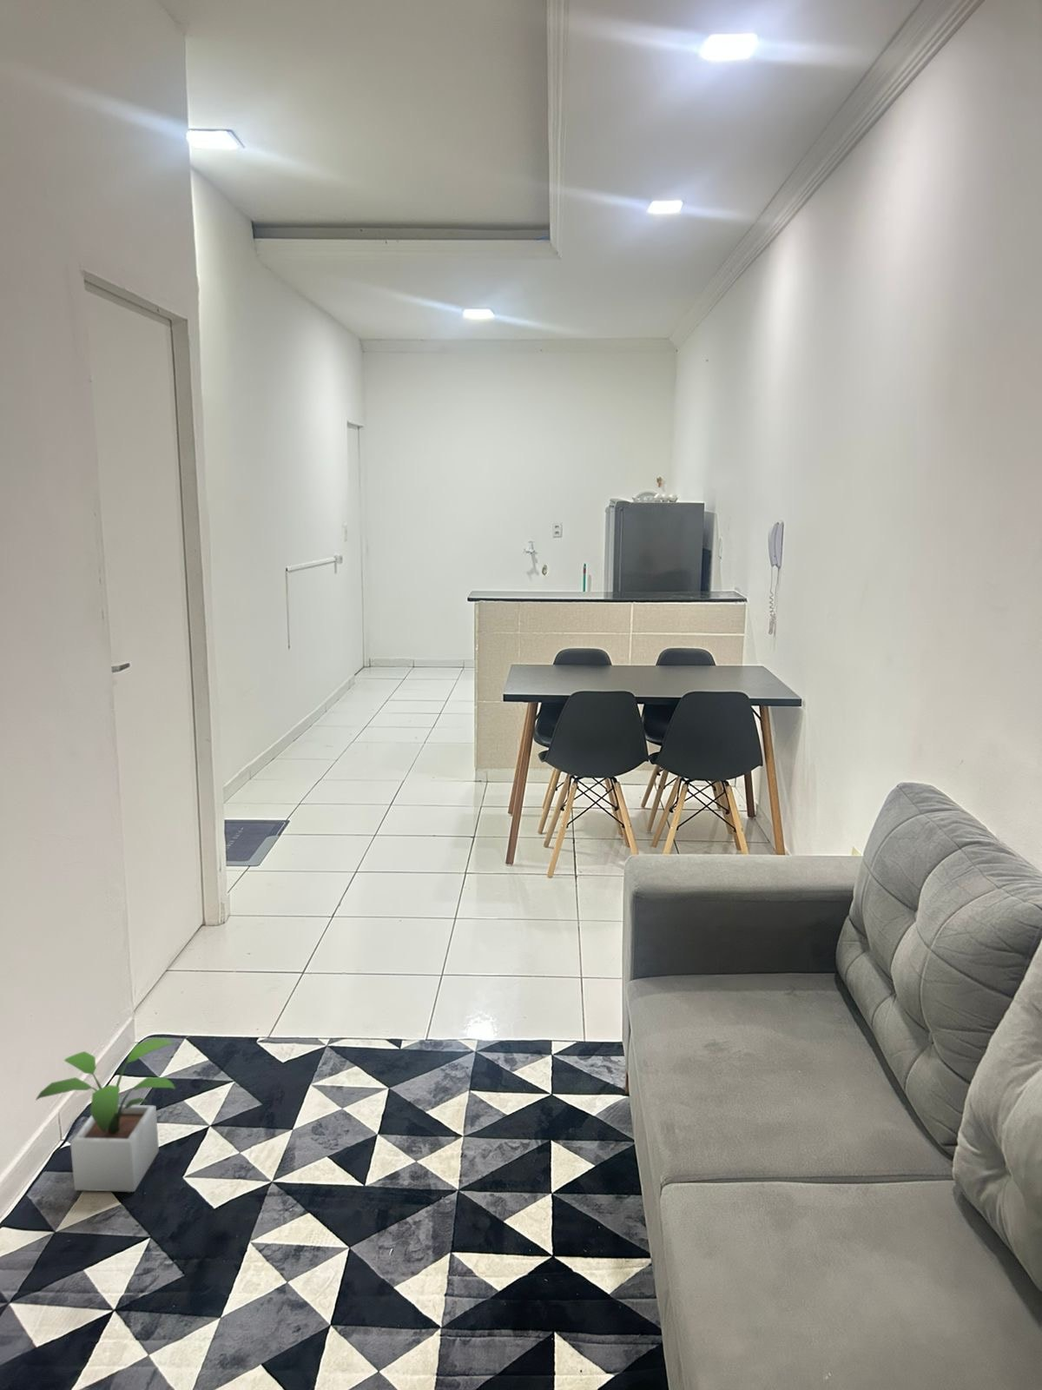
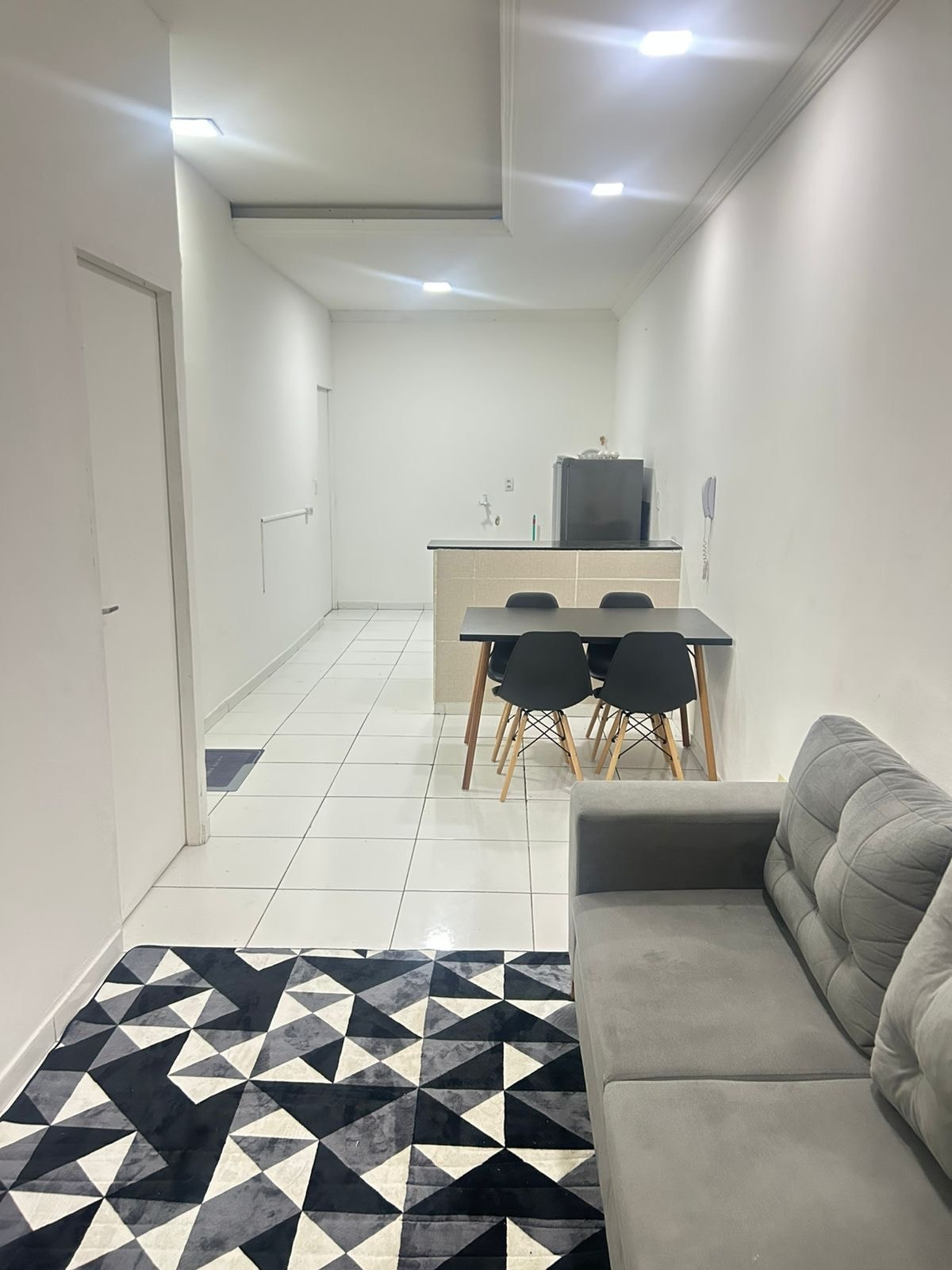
- potted plant (107, 1121)
